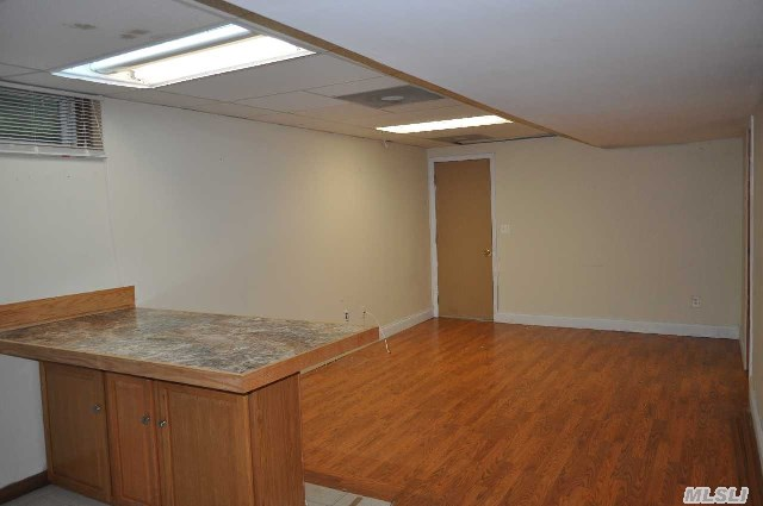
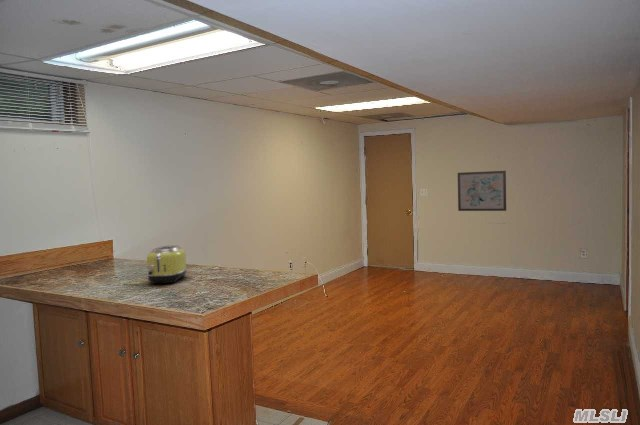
+ wall art (481, 191)
+ toaster (166, 264)
